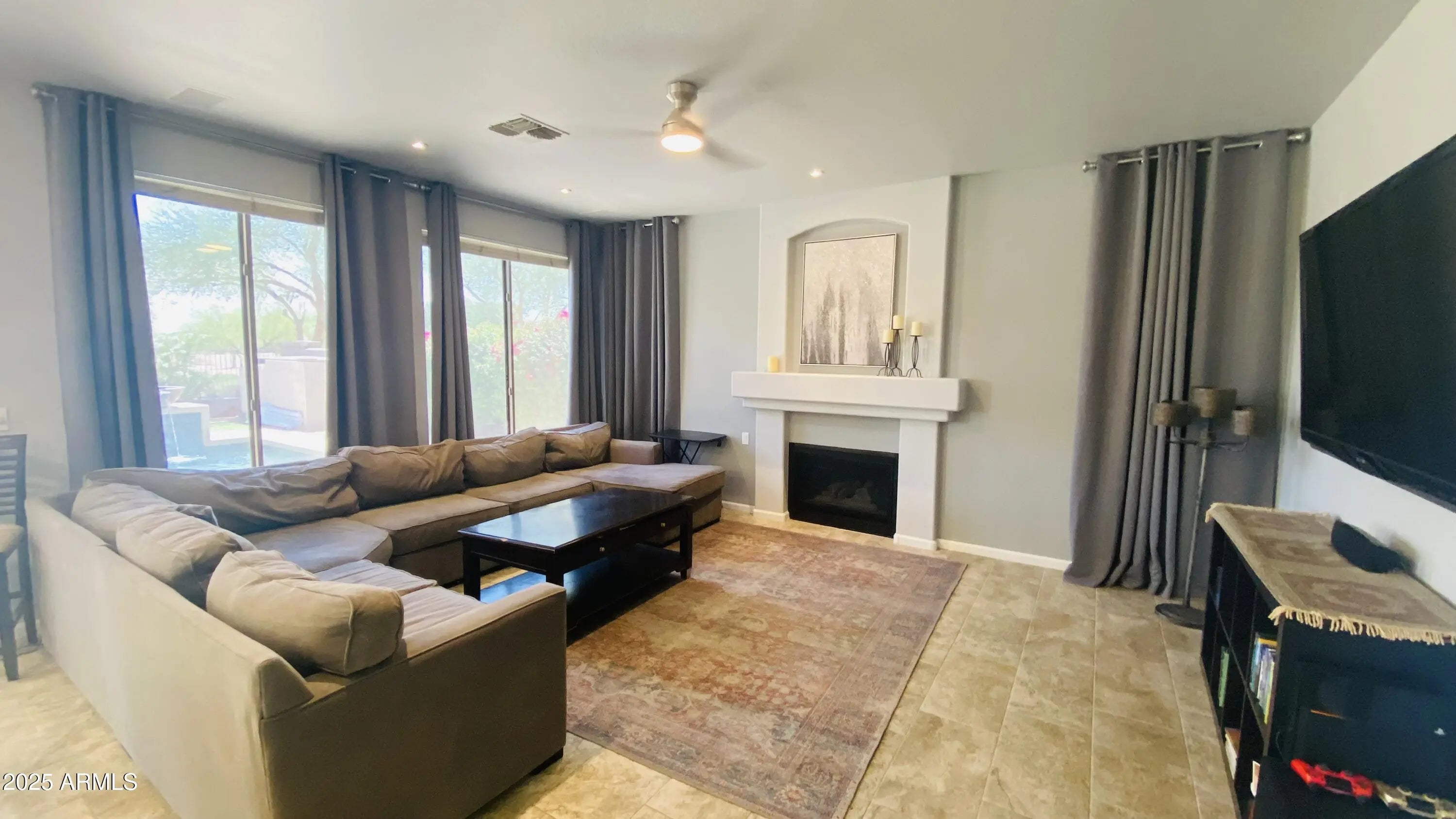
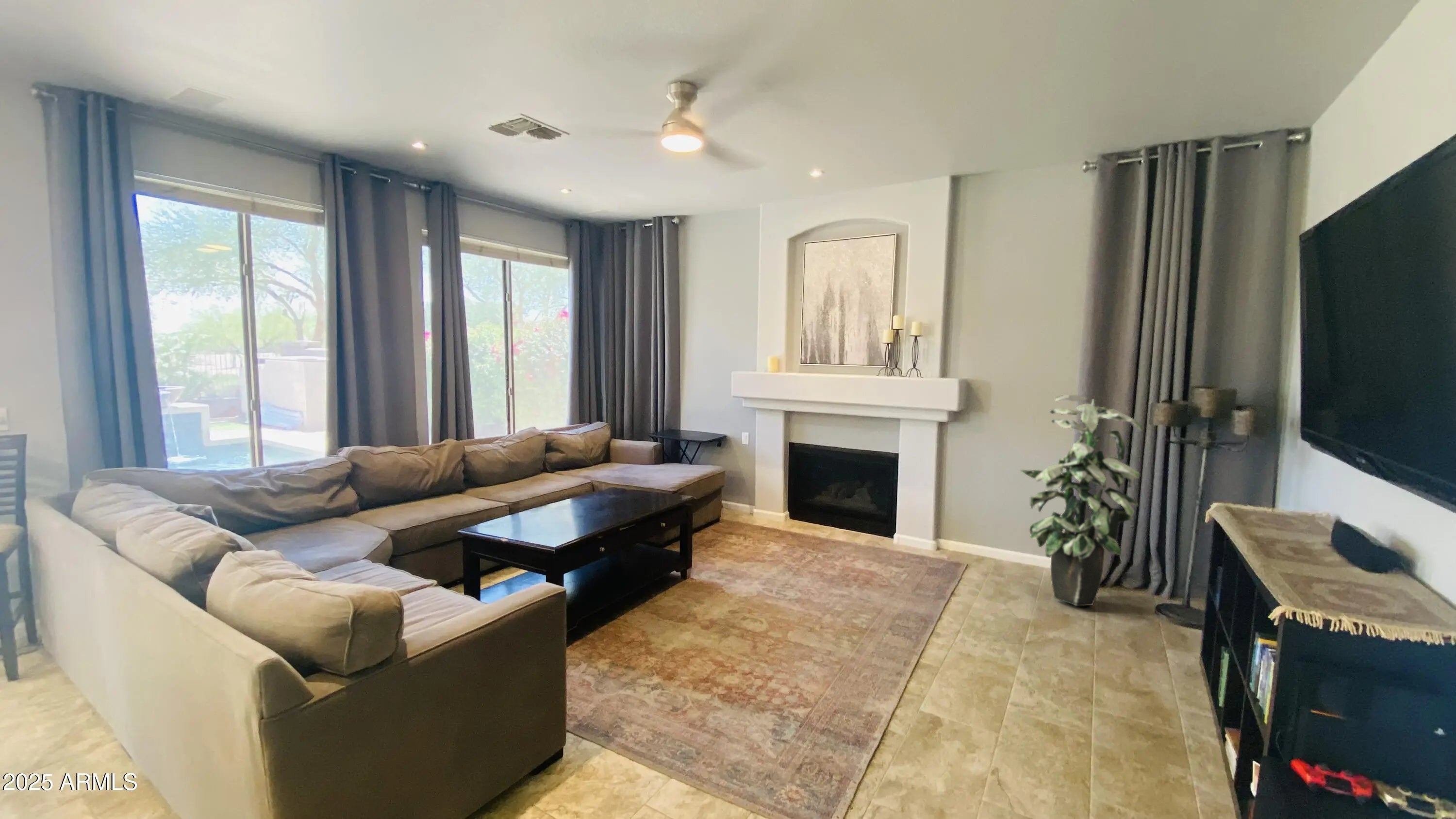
+ indoor plant (1077, 498)
